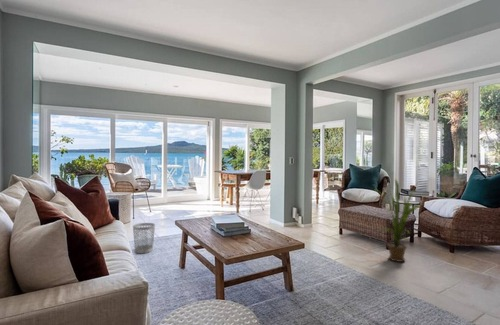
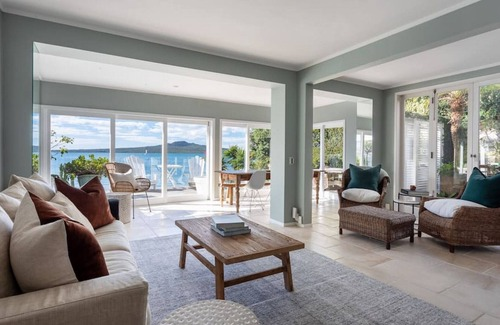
- house plant (394, 218)
- wastebasket (144, 237)
